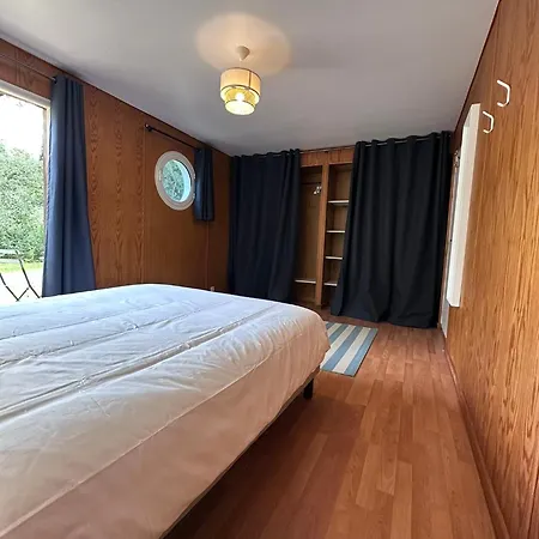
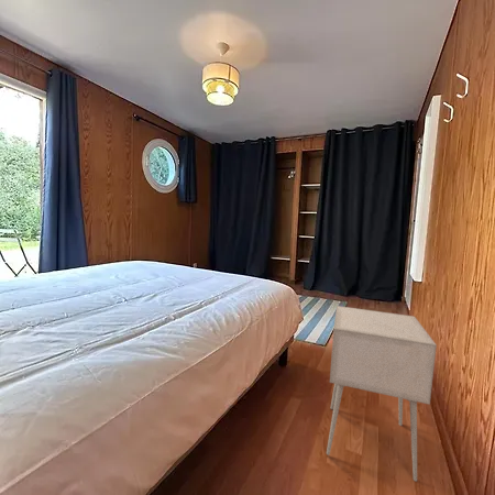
+ nightstand (372, 380)
